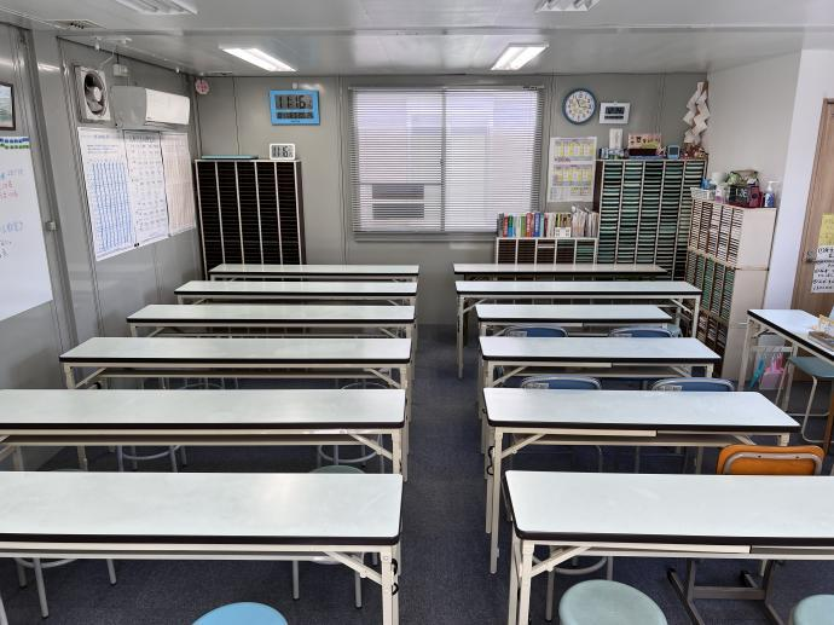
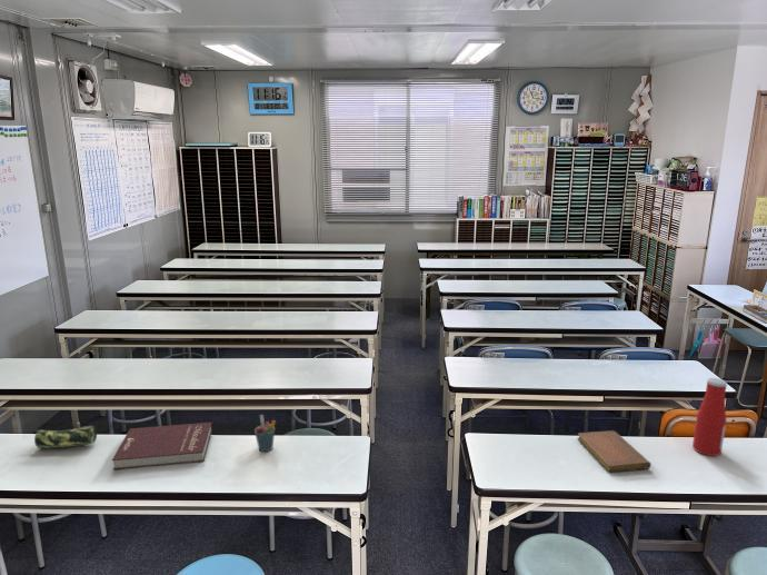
+ pen holder (265, 434)
+ notebook (611, 449)
+ pencil case (64, 437)
+ bottle (711, 415)
+ book (166, 444)
